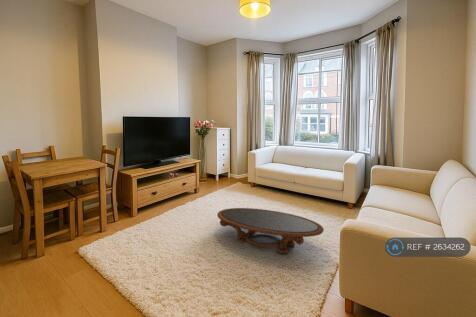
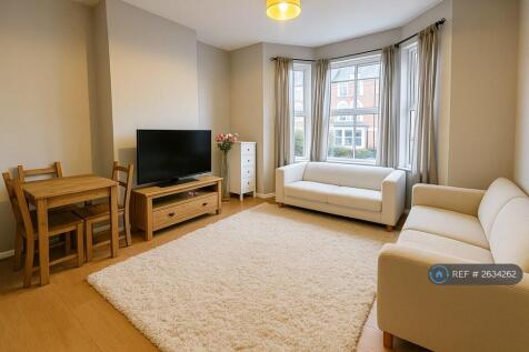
- coffee table (265, 230)
